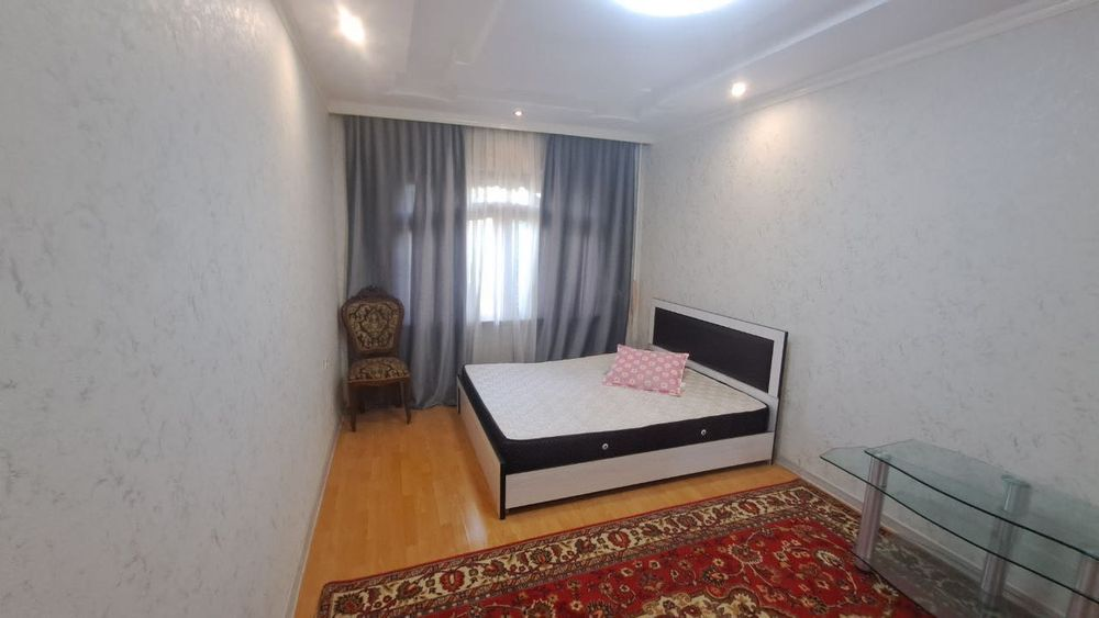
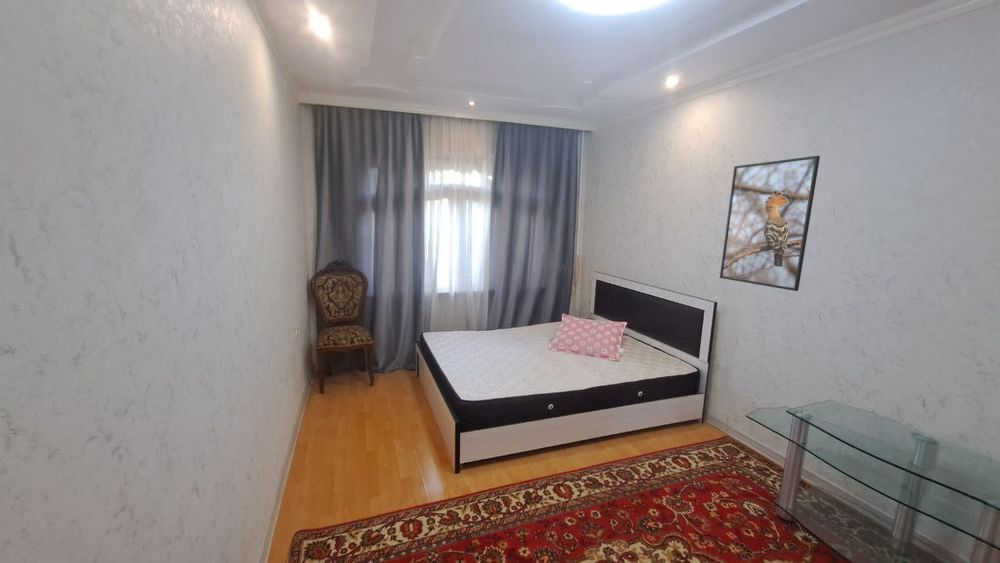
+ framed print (763, 224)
